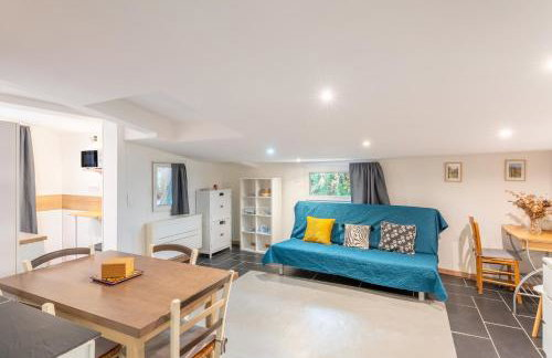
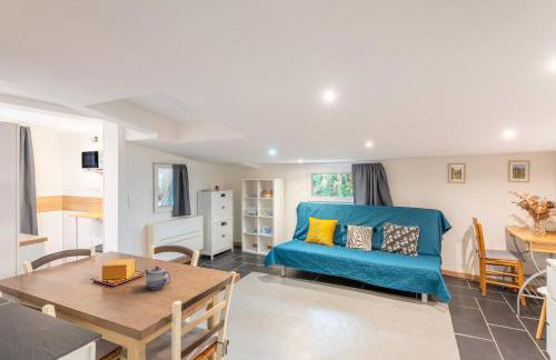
+ teapot (157, 276)
